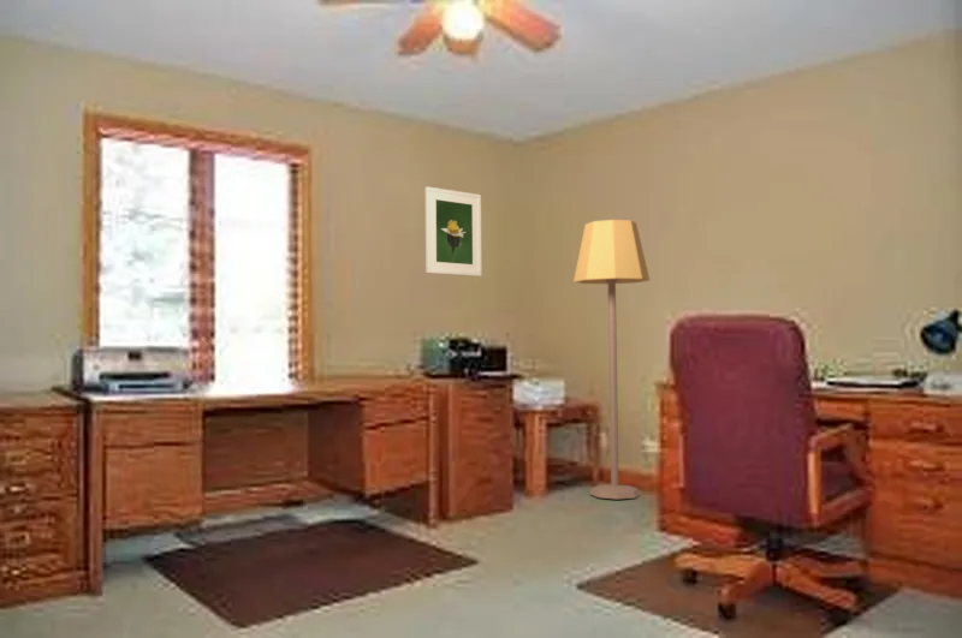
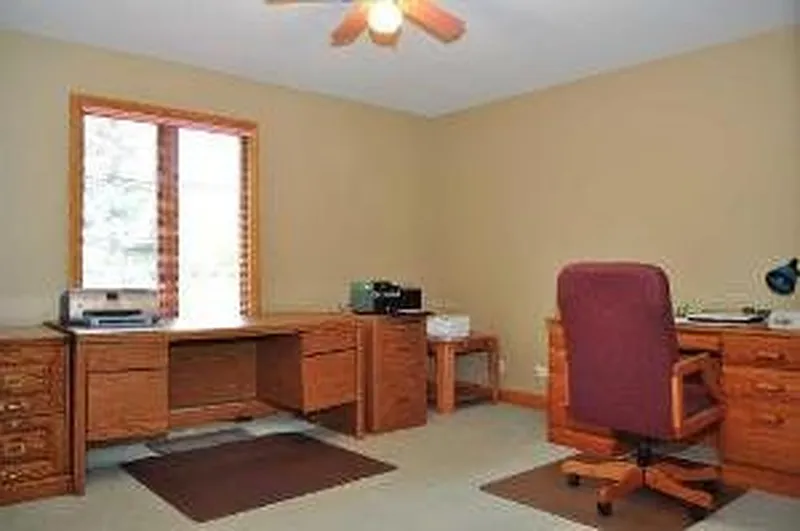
- lamp (612, 358)
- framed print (453, 232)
